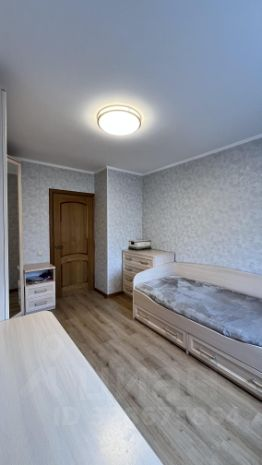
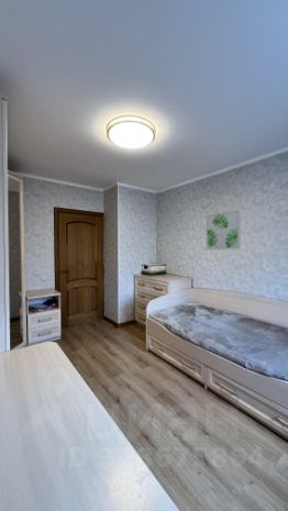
+ wall art (222, 231)
